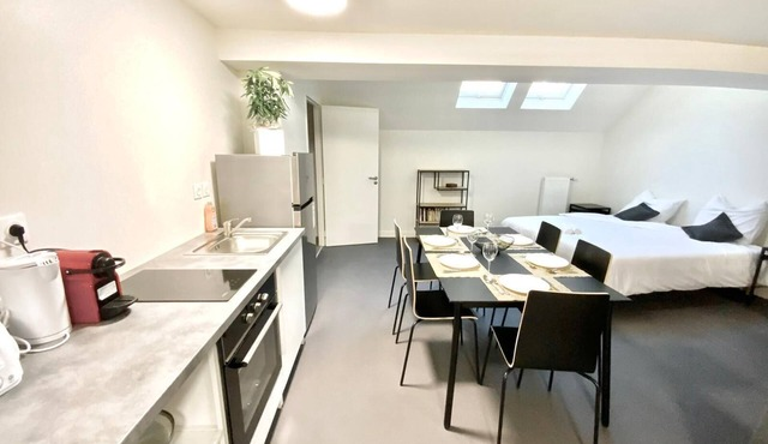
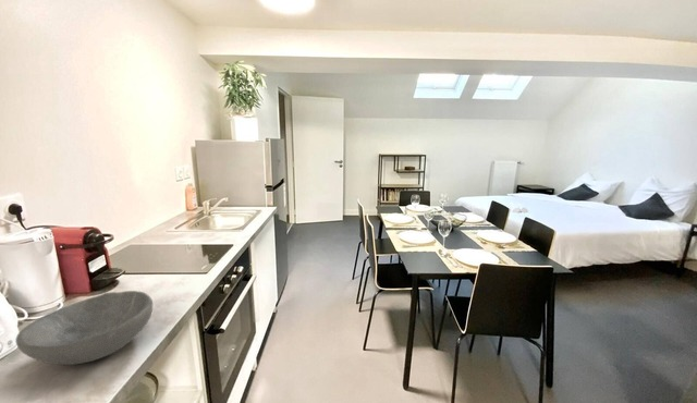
+ bowl (95, 332)
